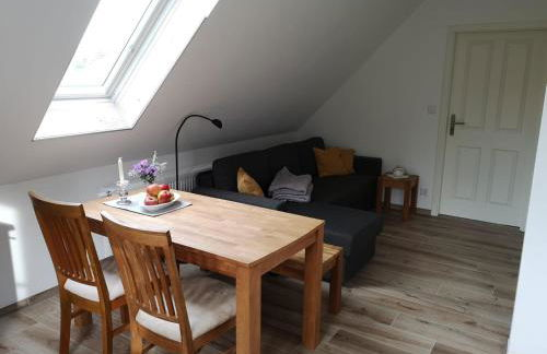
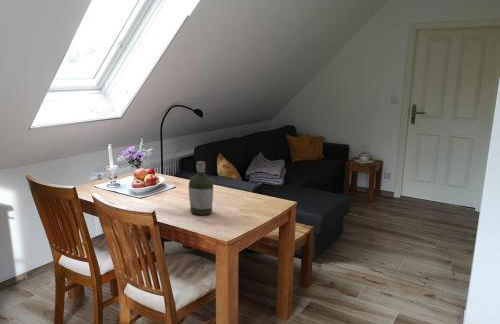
+ bottle (201, 187)
